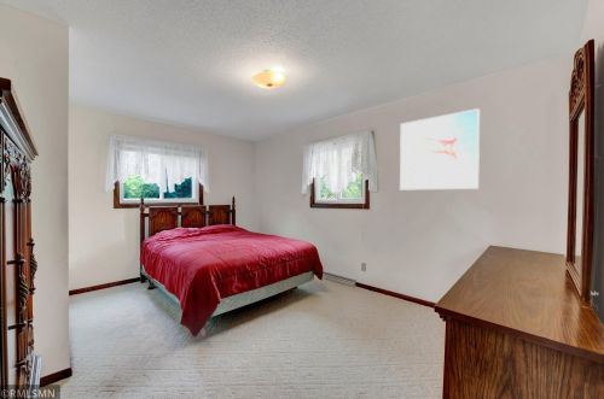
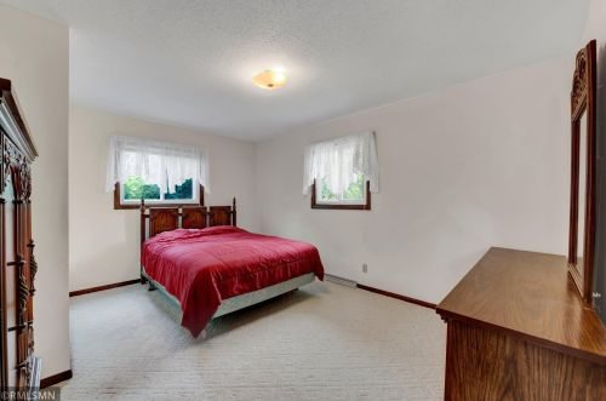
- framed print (435, 153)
